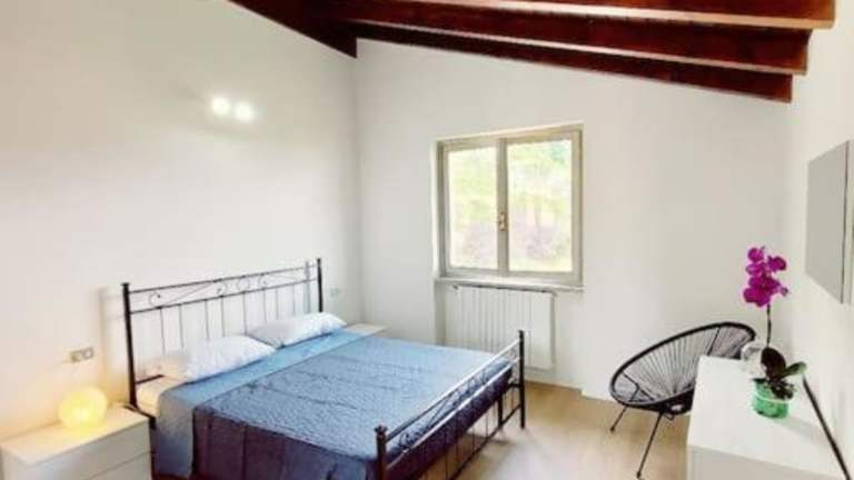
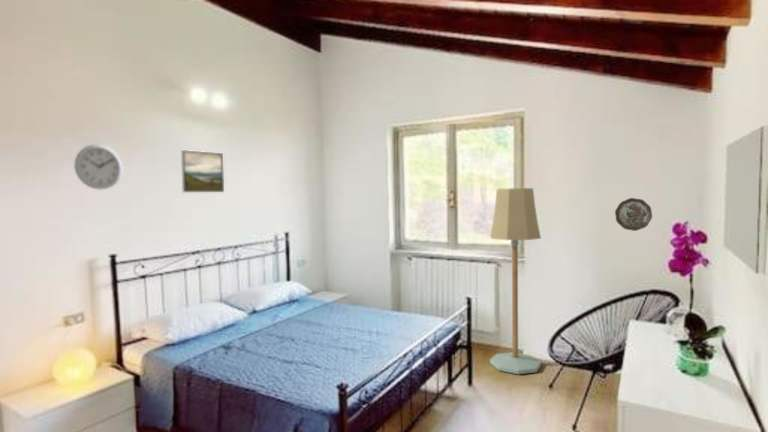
+ decorative plate (633, 214)
+ floor lamp (514, 277)
+ wall clock (99, 166)
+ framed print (203, 171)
